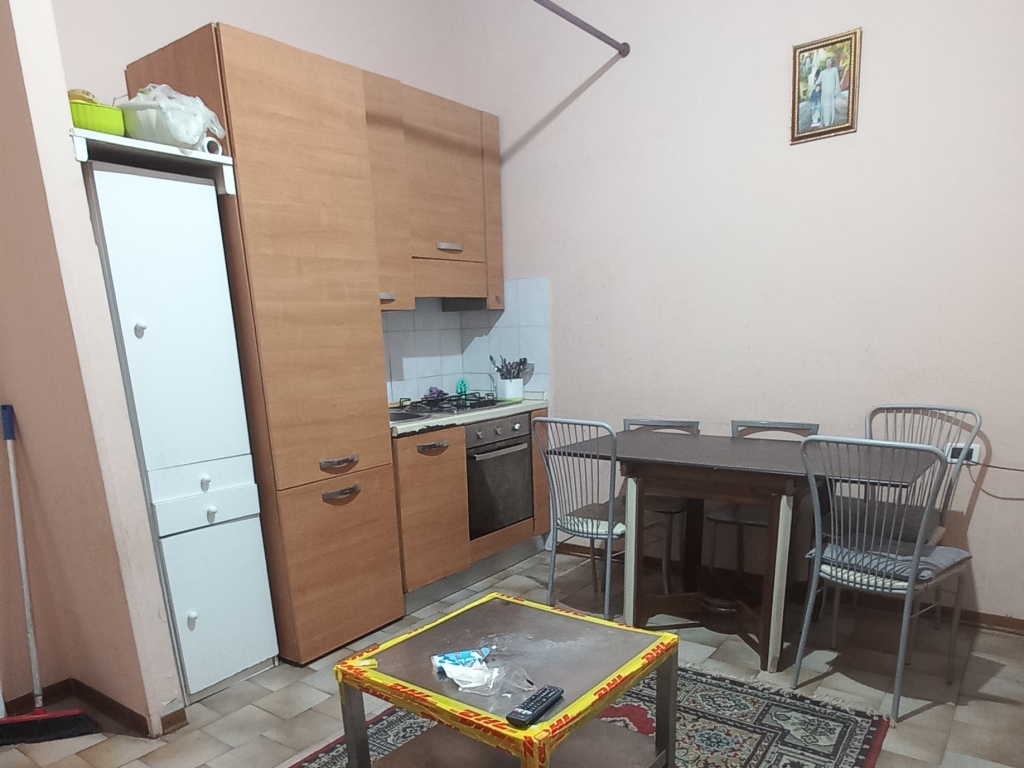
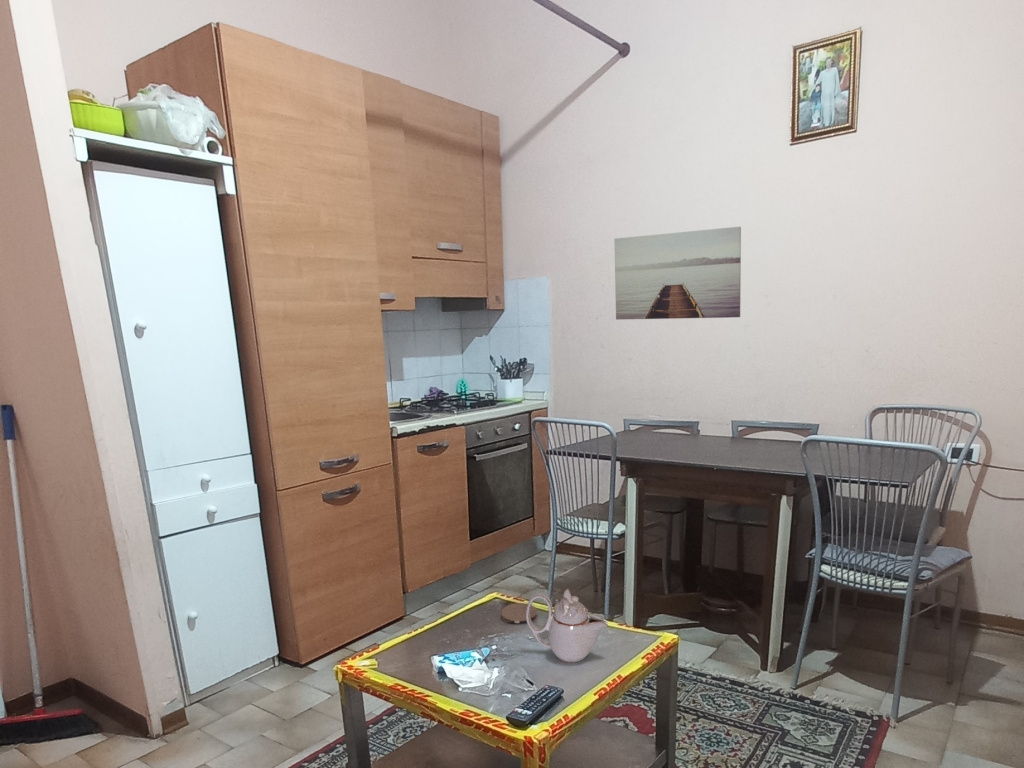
+ wall art (674, 276)
+ teapot (566, 624)
+ coaster (519, 614)
